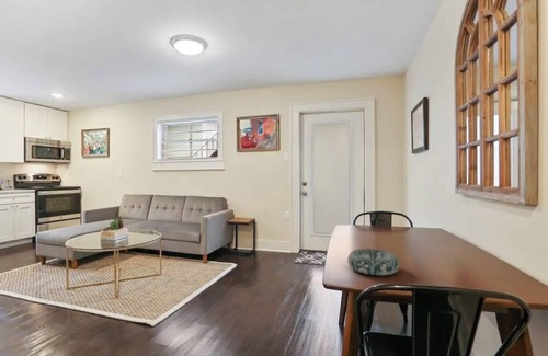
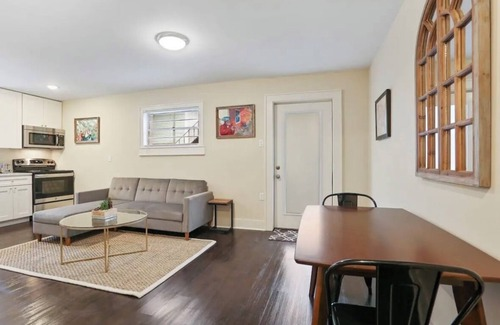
- decorative bowl (373, 261)
